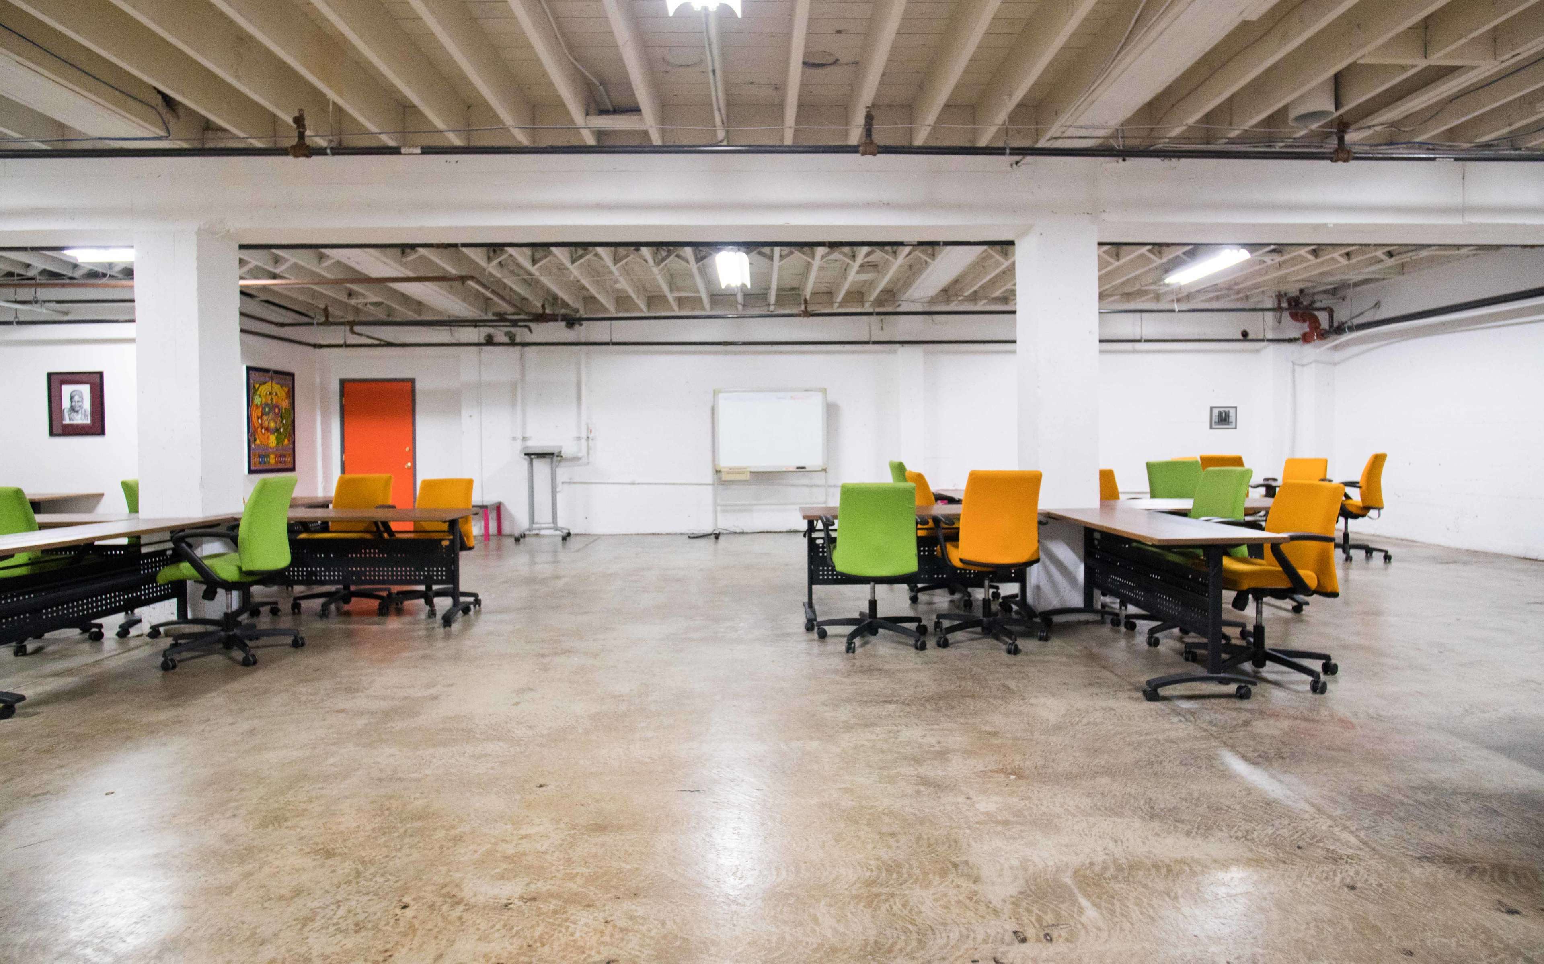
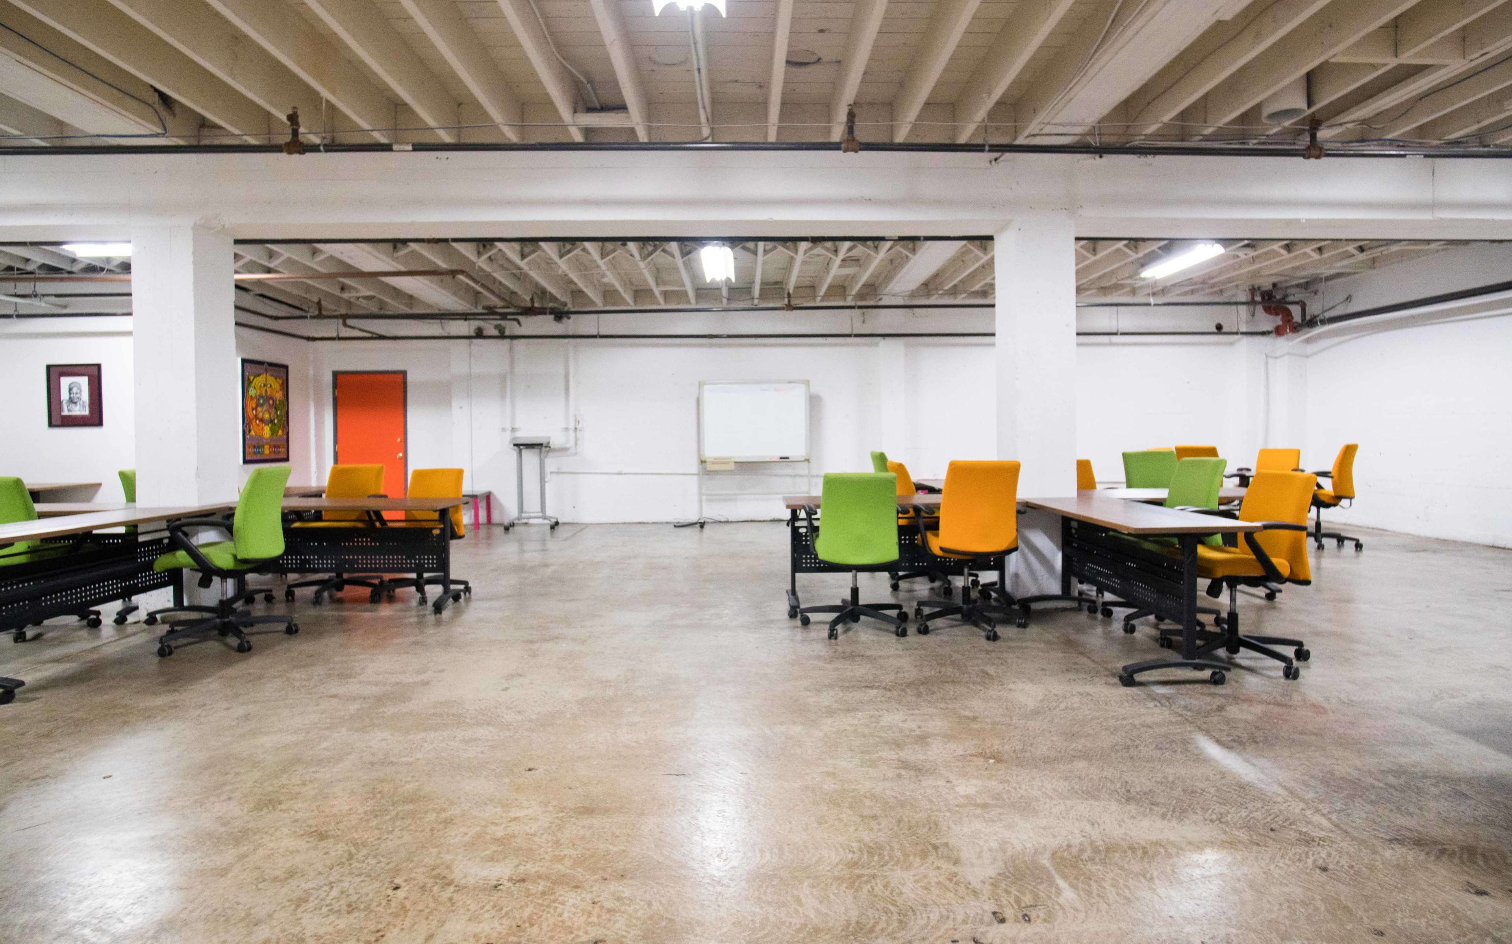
- wall art (1223, 418)
